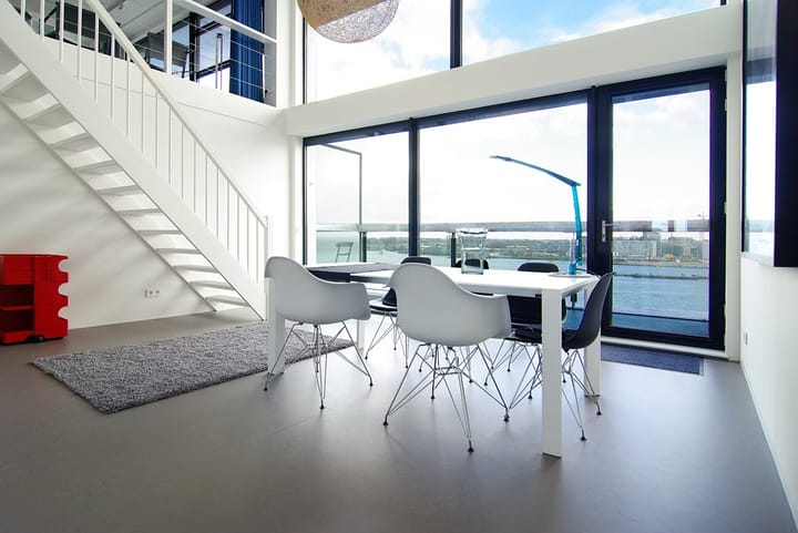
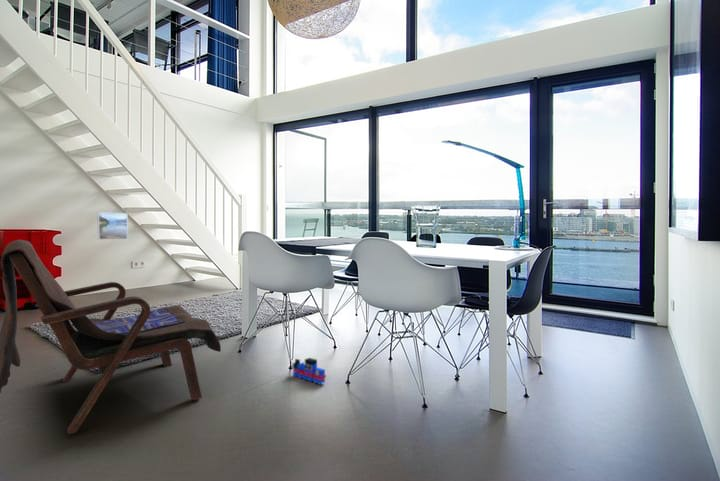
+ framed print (112, 226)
+ toy train (307, 368)
+ armchair (111, 316)
